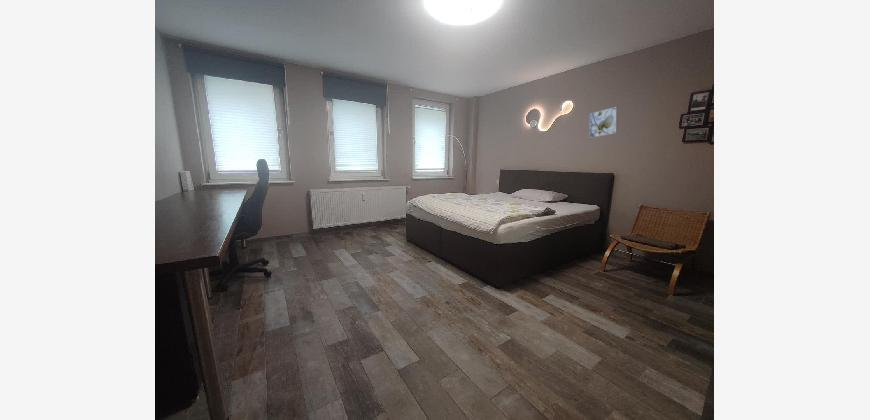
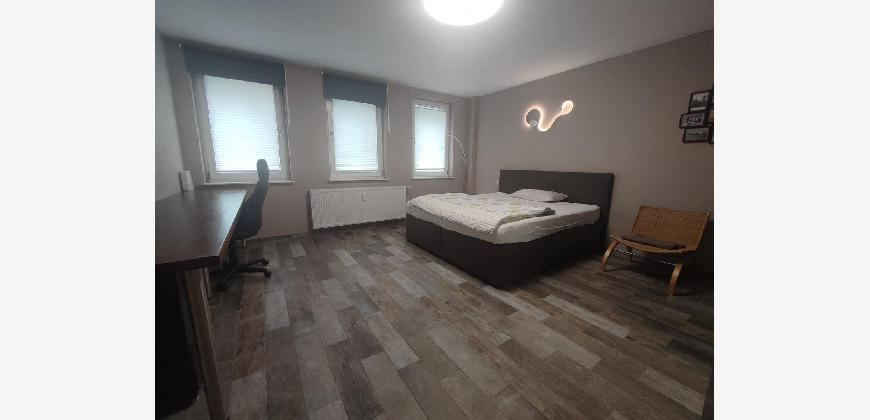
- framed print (603, 123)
